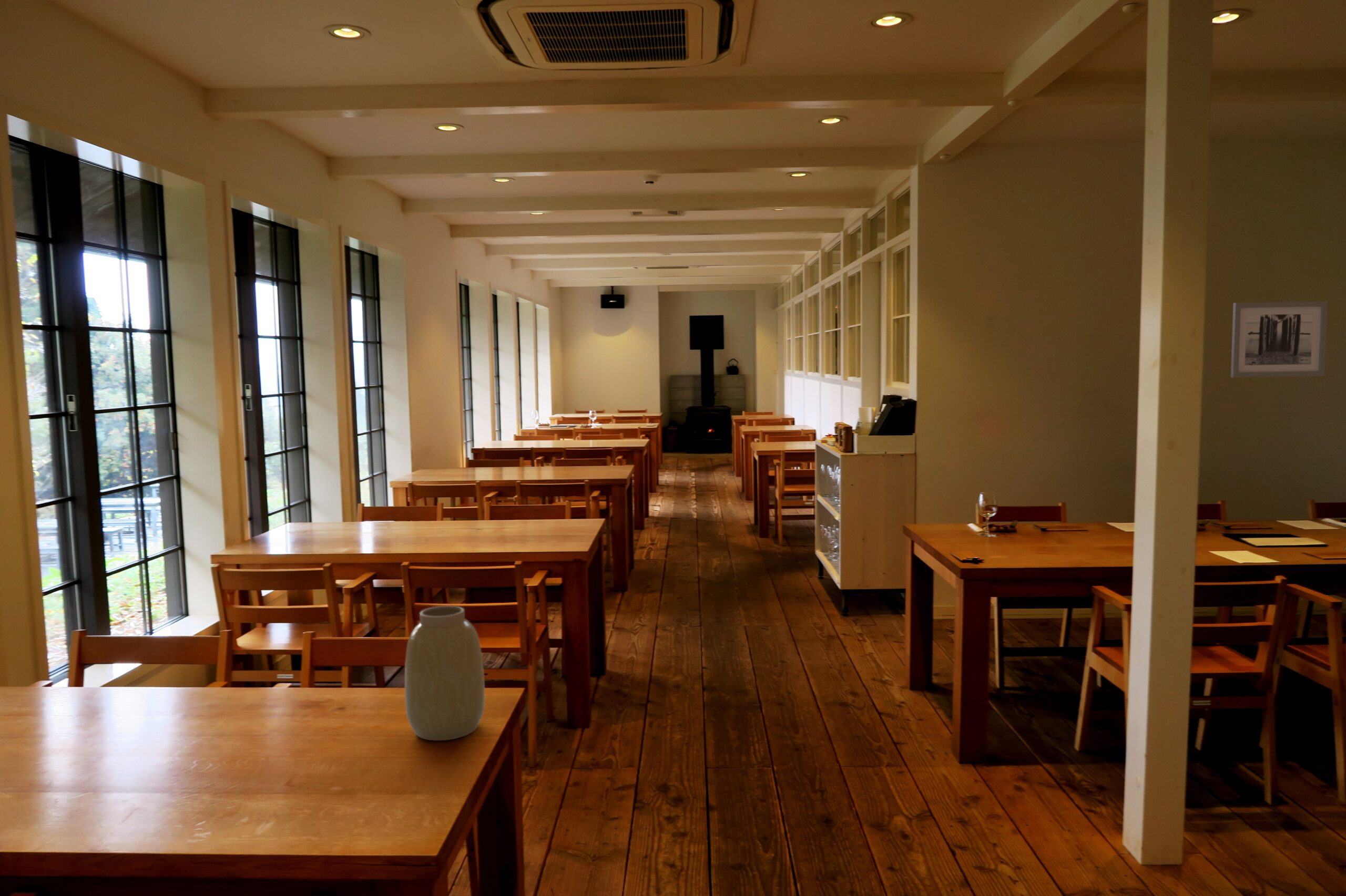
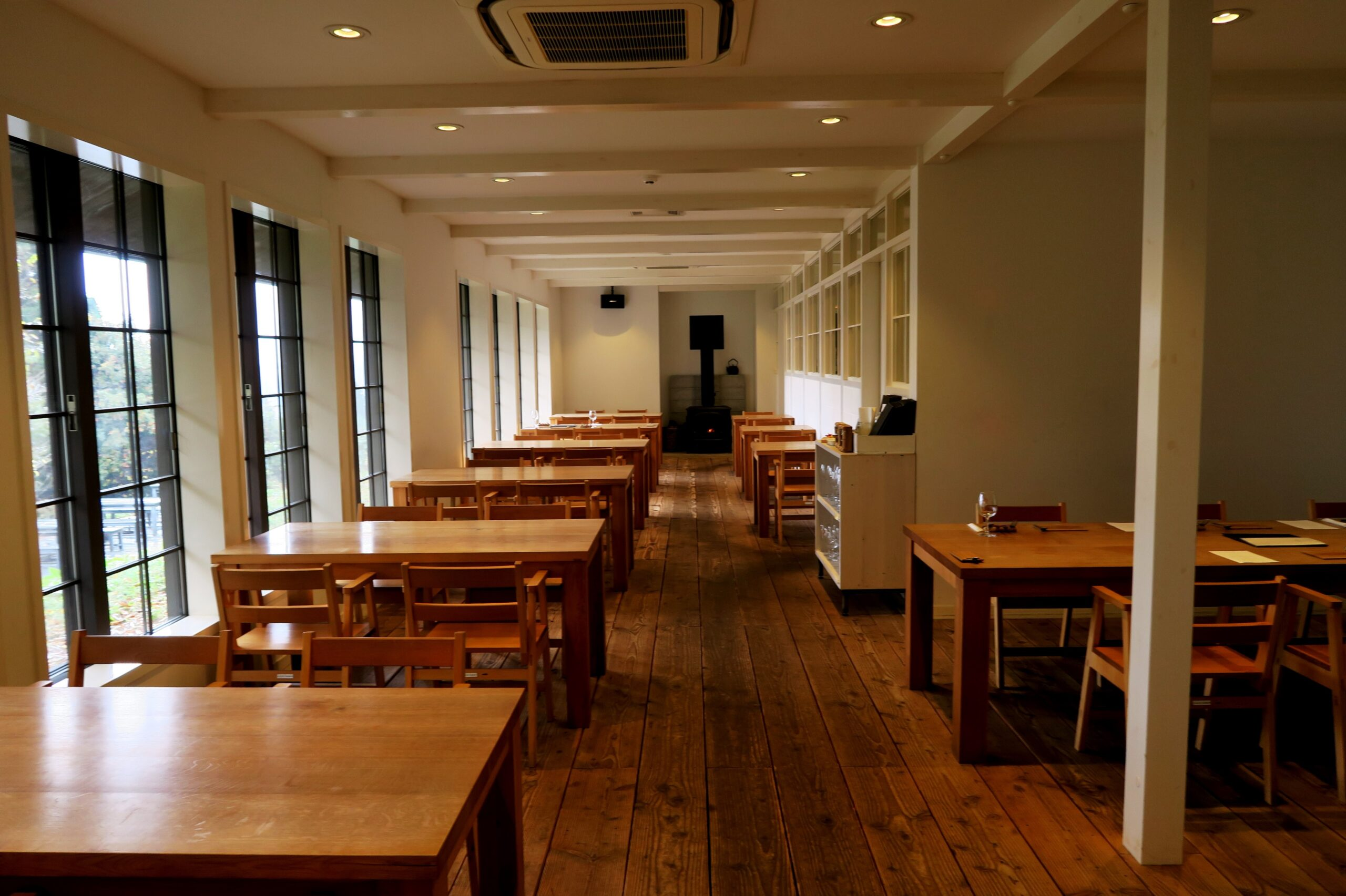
- wall art (1279, 339)
- vase (444, 671)
